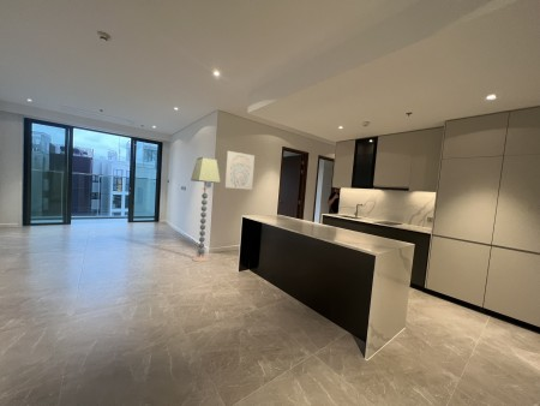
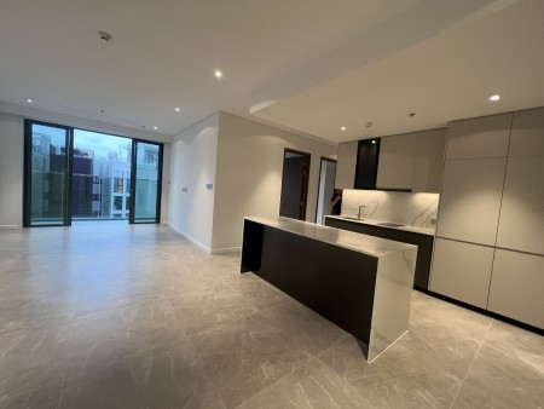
- wall art (240, 171)
- floor lamp (203, 209)
